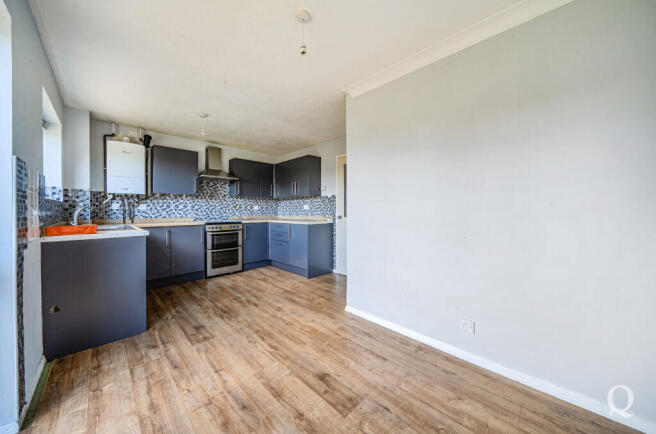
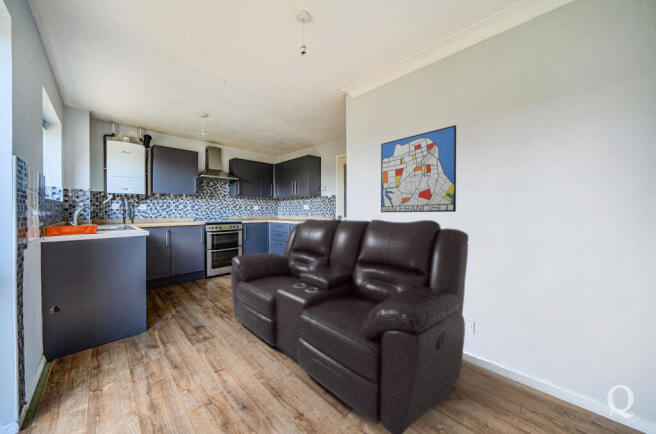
+ wall art (414, 173)
+ sofa (328, 278)
